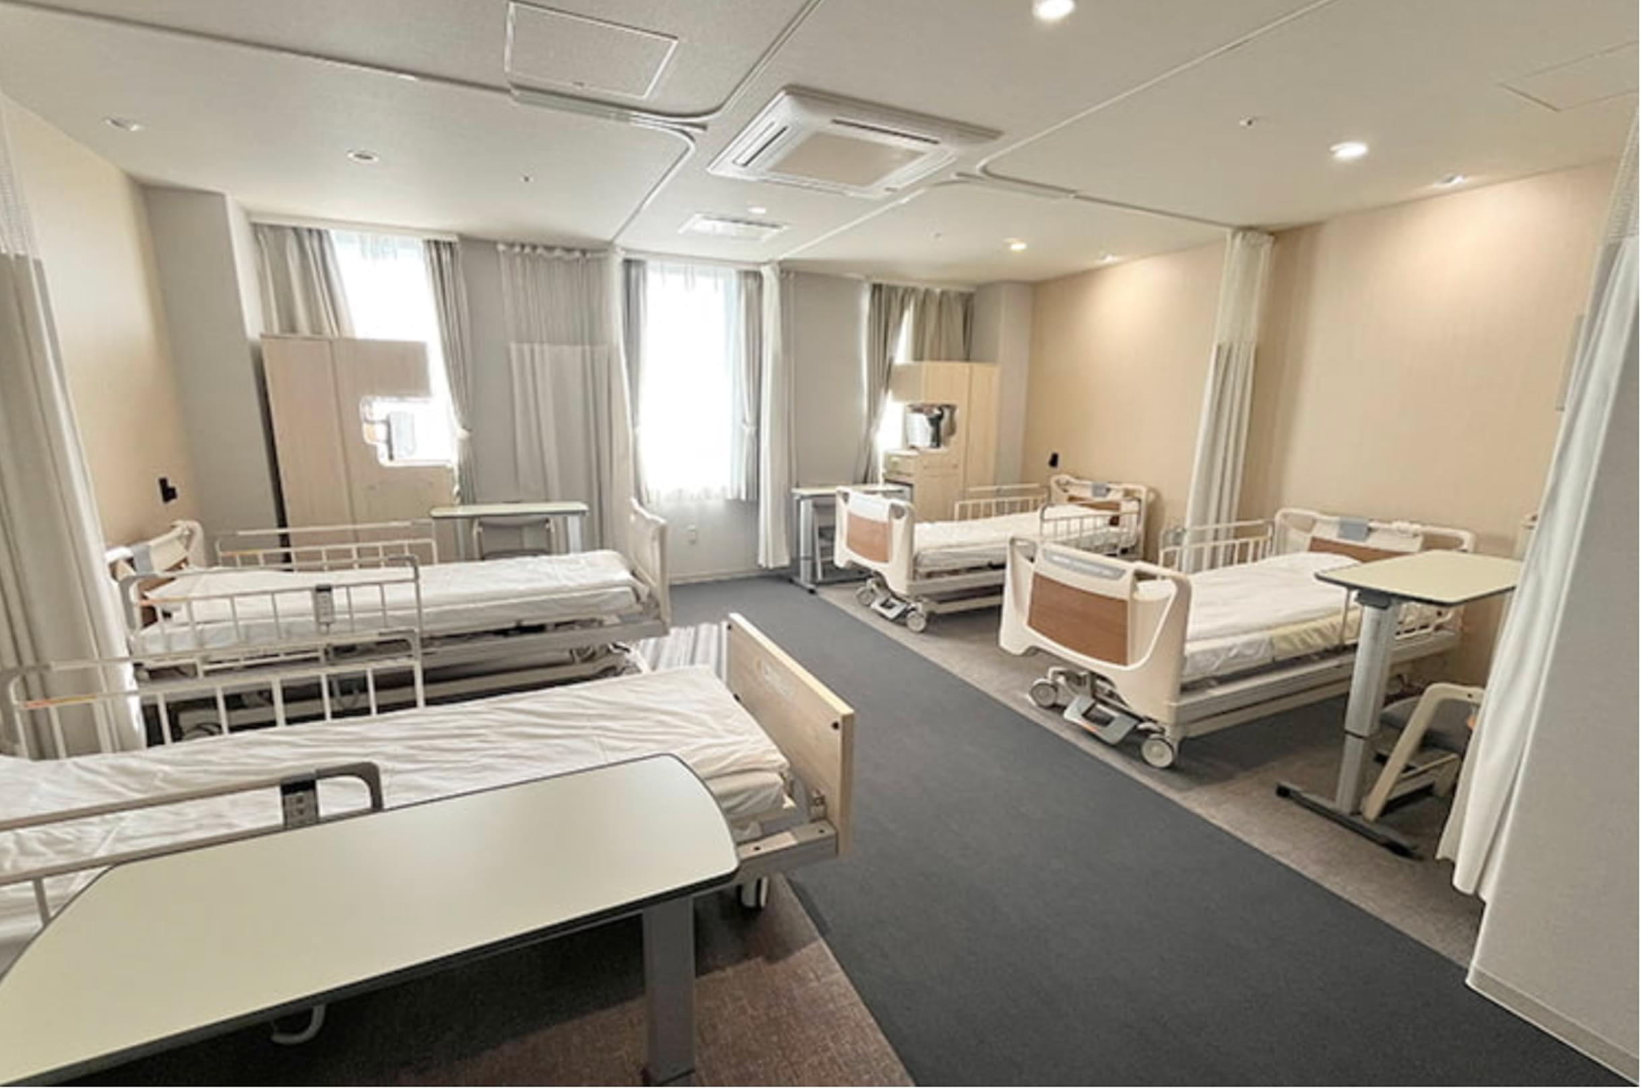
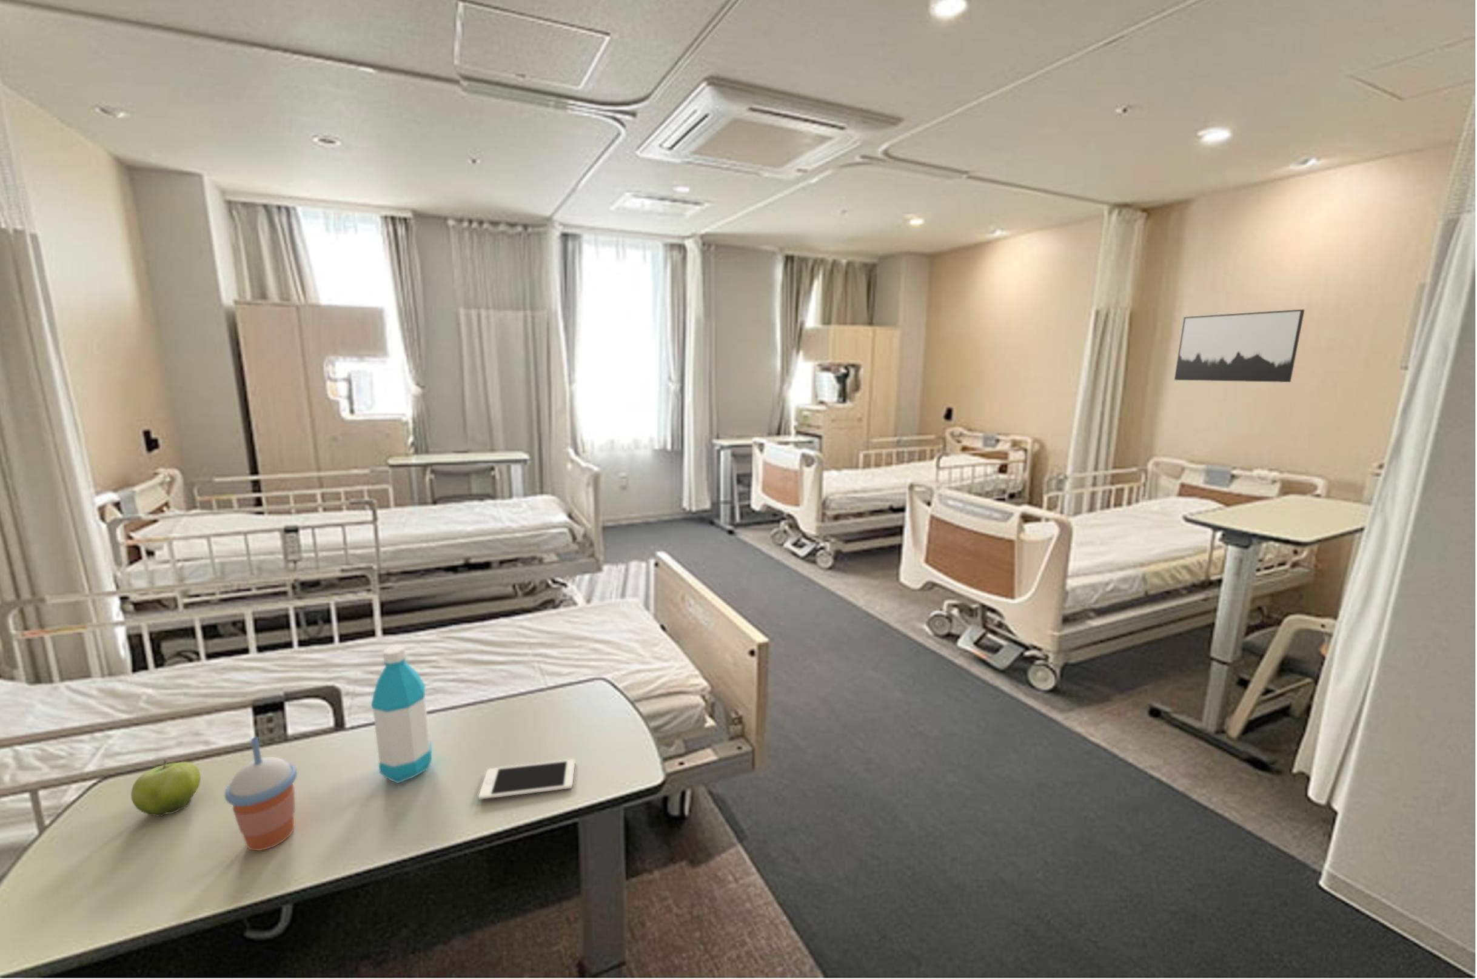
+ cell phone (529, 778)
+ water bottle (401, 711)
+ fruit (167, 787)
+ wall art (1234, 347)
+ cup with straw (262, 788)
